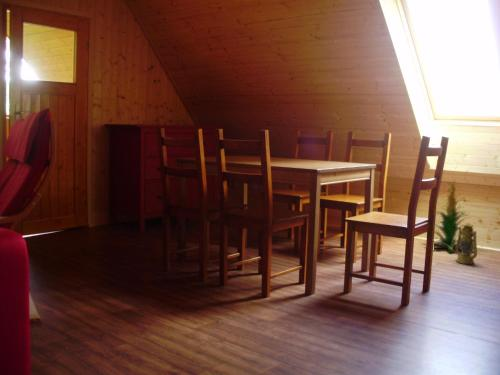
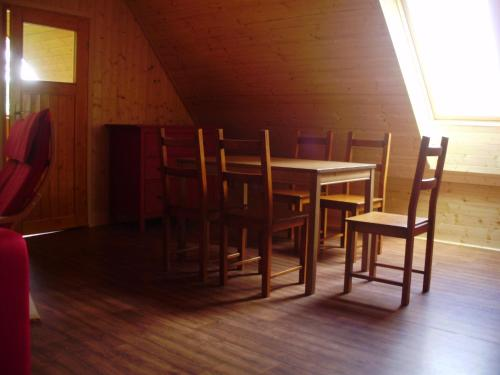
- indoor plant (451, 212)
- lantern (466, 242)
